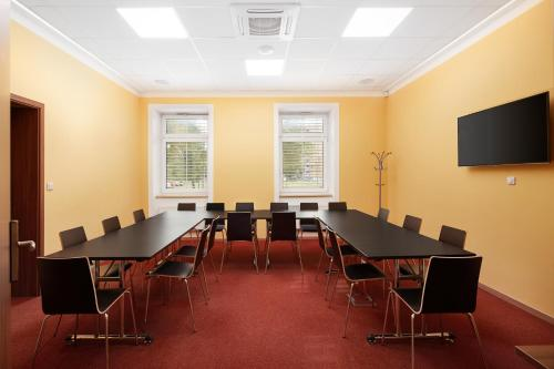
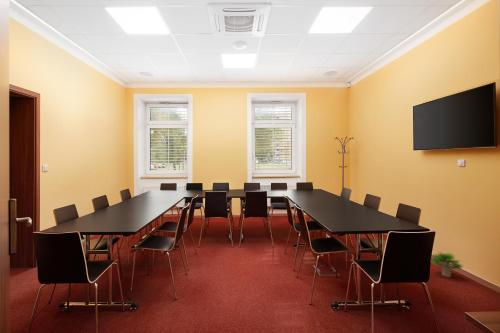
+ potted plant (446, 263)
